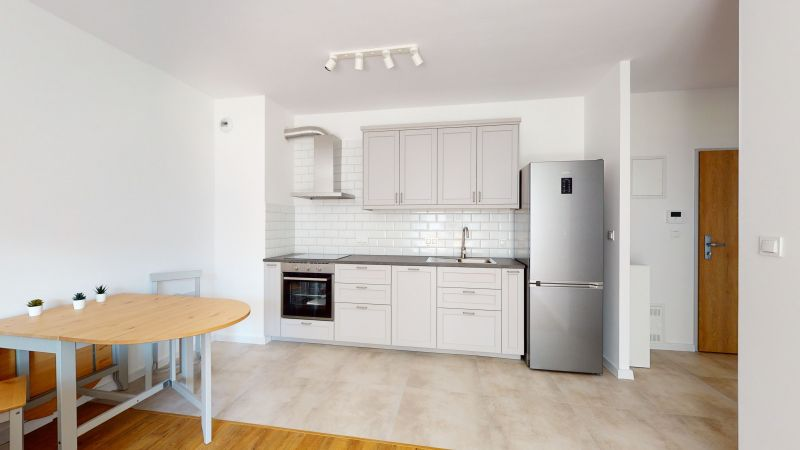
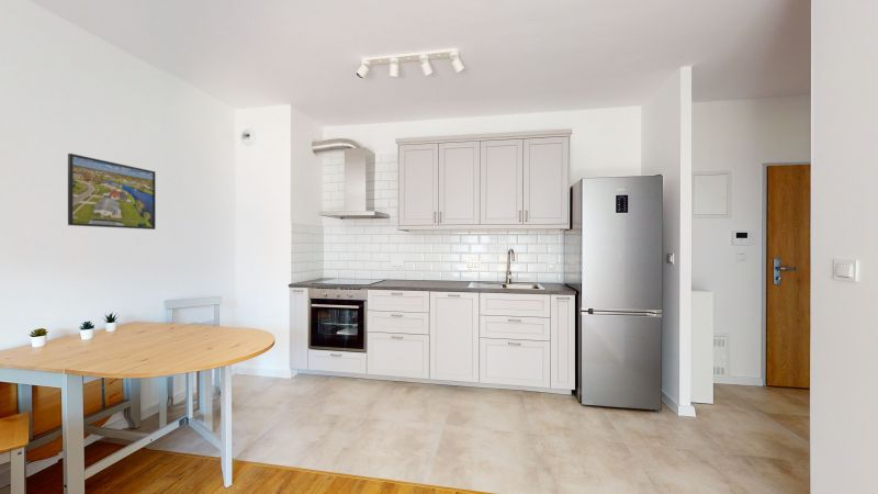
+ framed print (116, 195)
